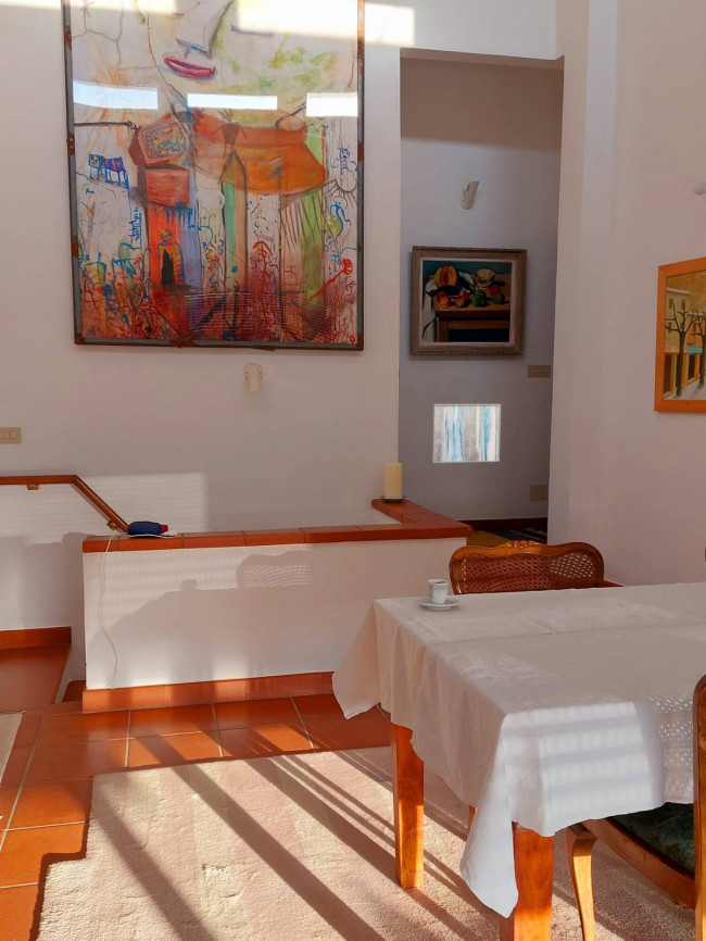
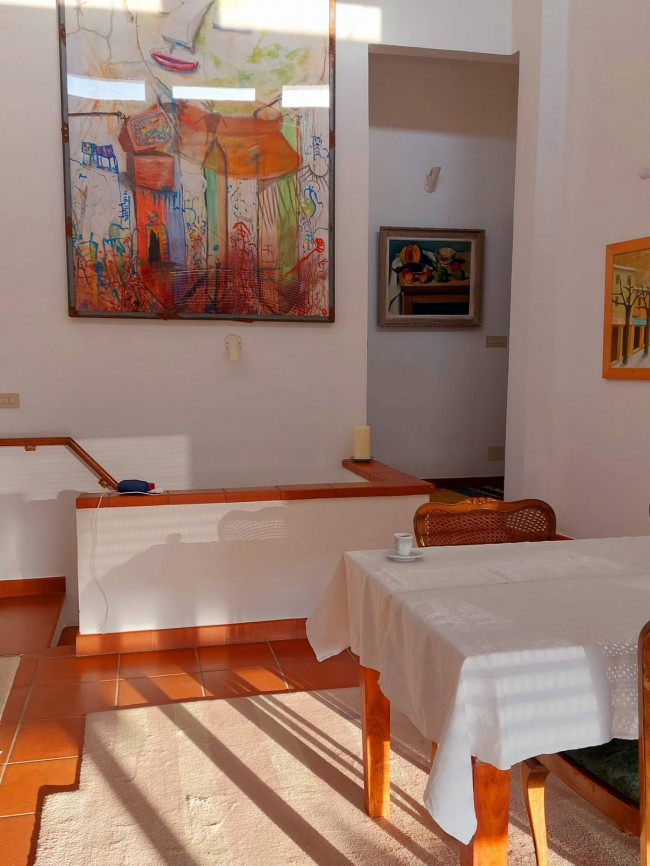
- wall art (466, 432)
